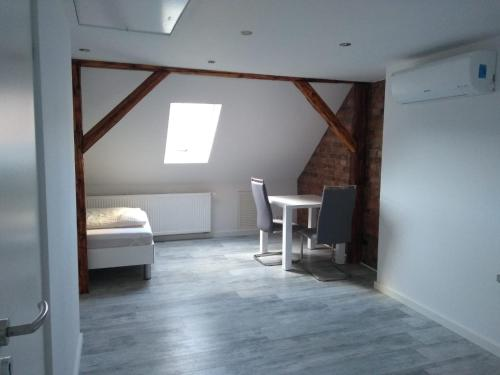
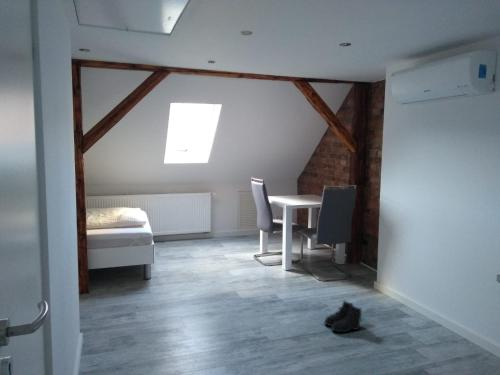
+ boots (342, 314)
